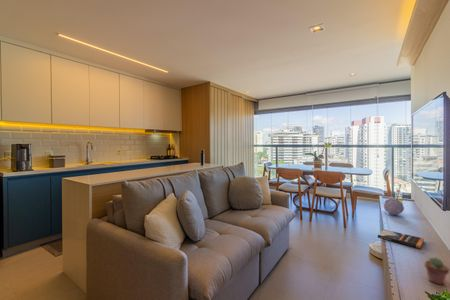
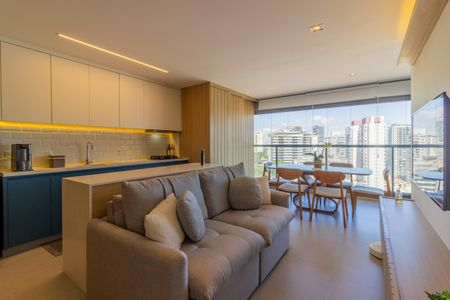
- potted succulent (436, 269)
- book (400, 238)
- decorative ball (393, 206)
